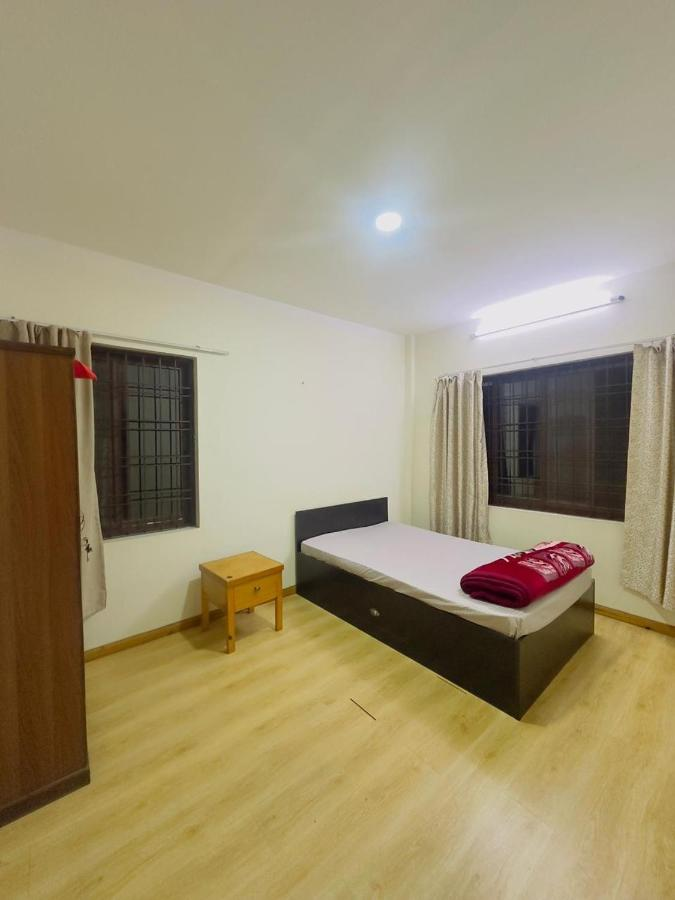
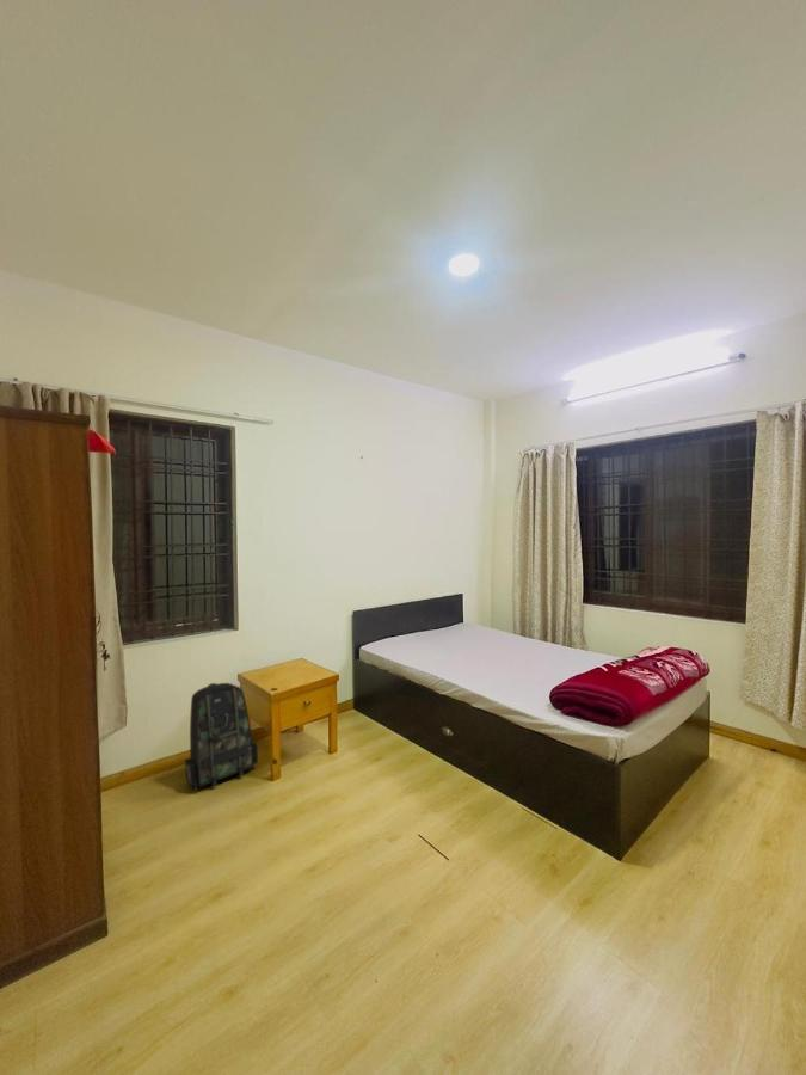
+ backpack (217, 727)
